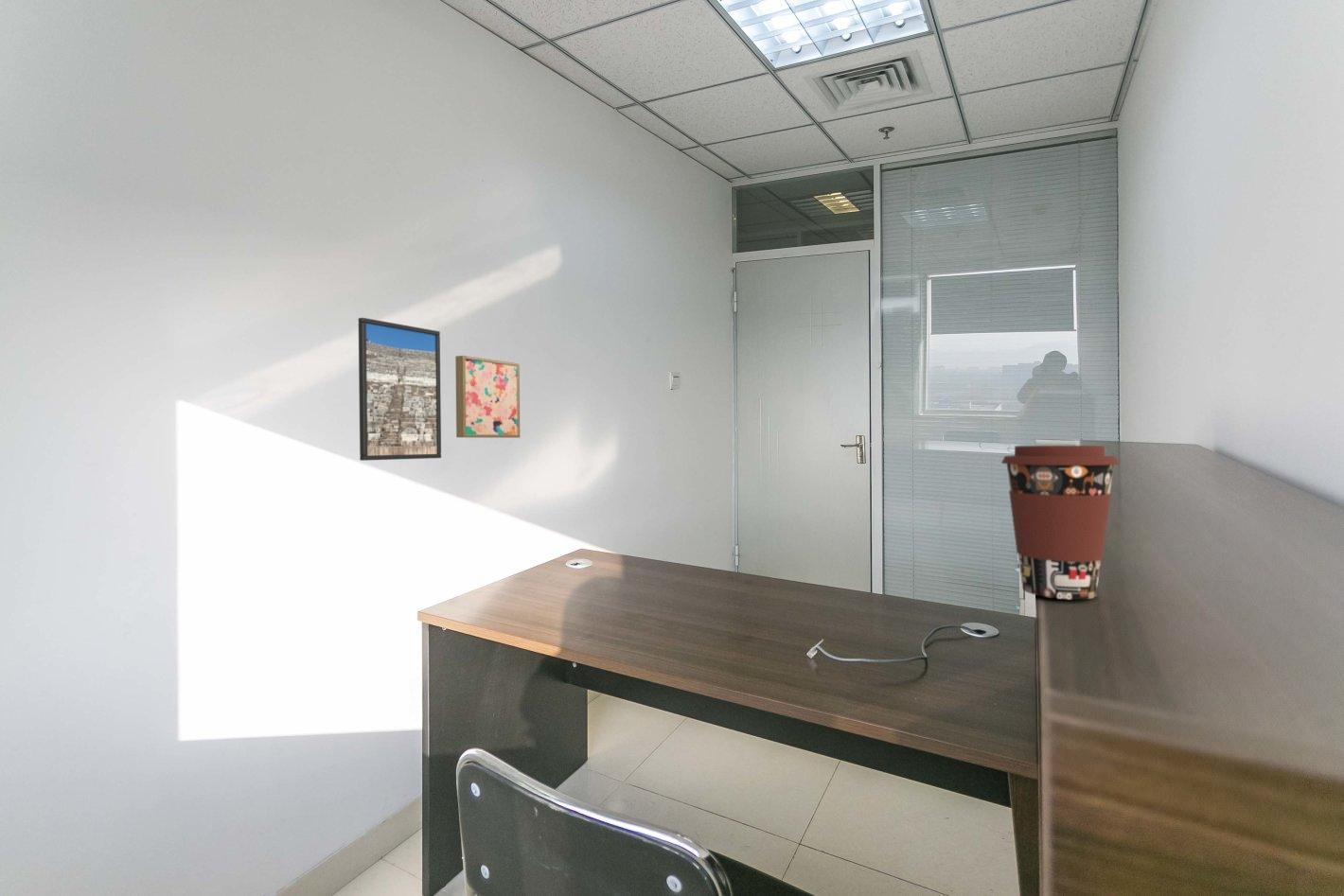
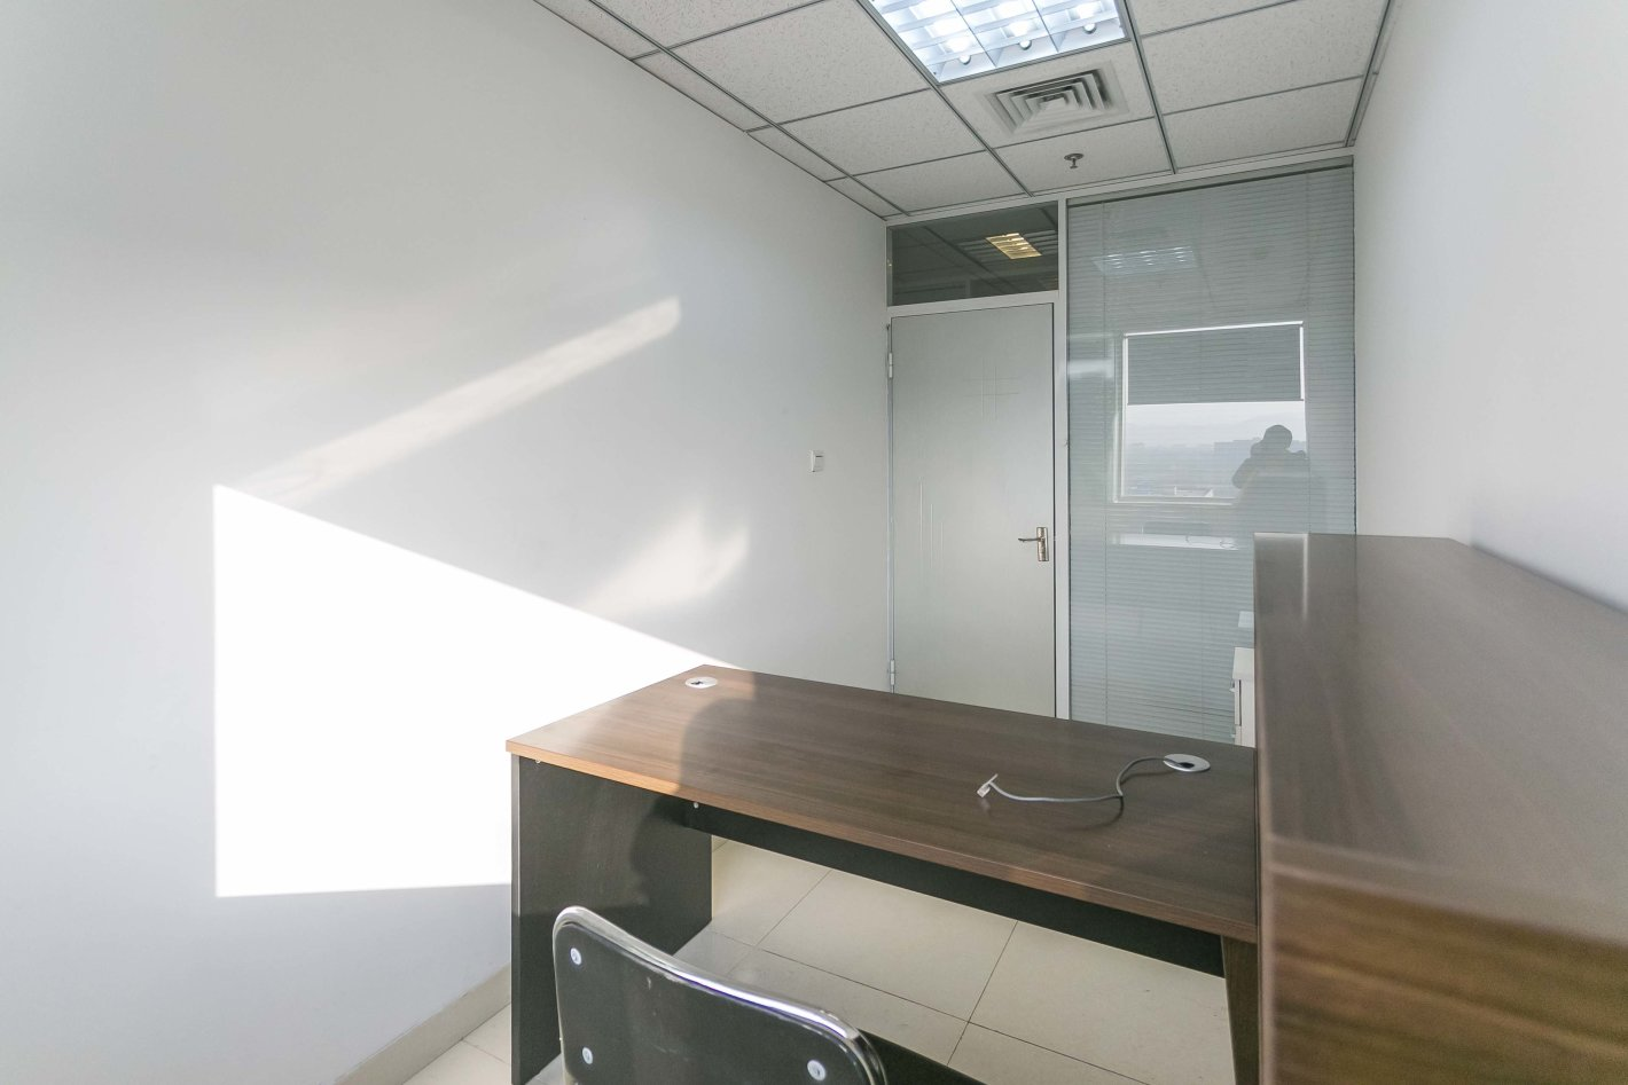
- coffee cup (1058, 518)
- wall art (489, 398)
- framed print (401, 392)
